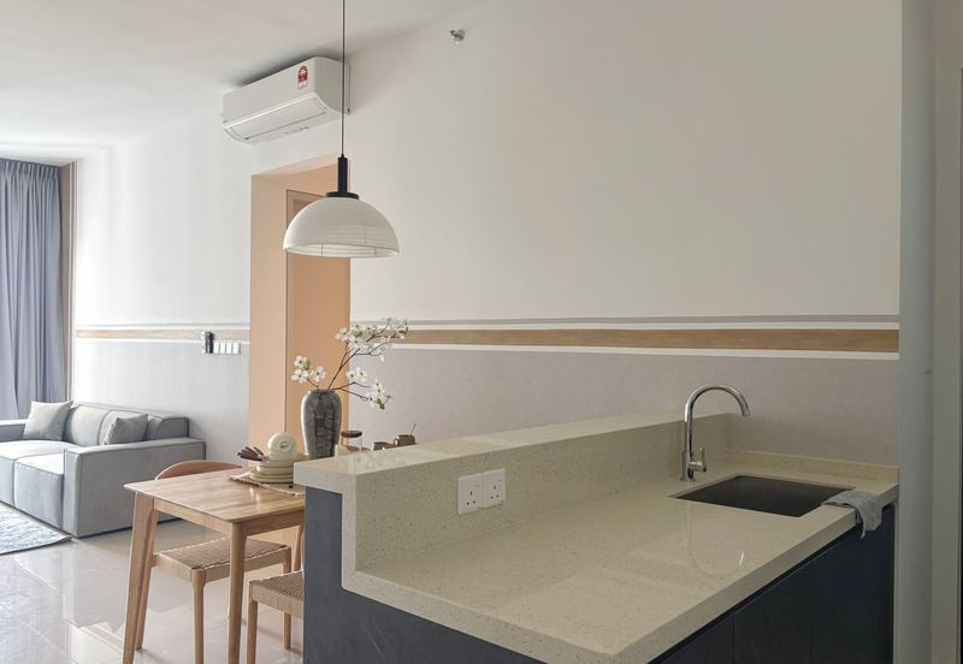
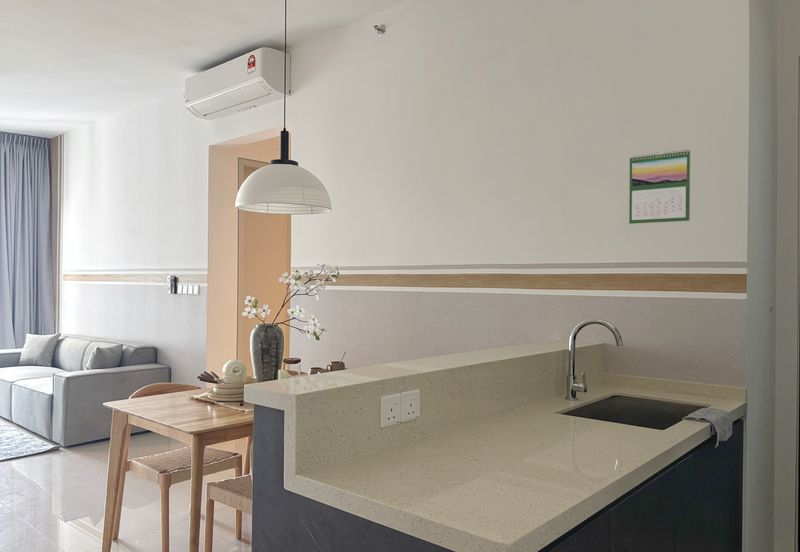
+ calendar (658, 186)
